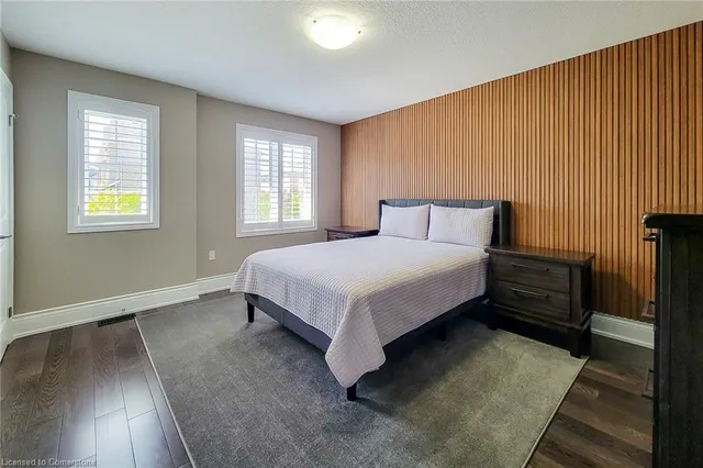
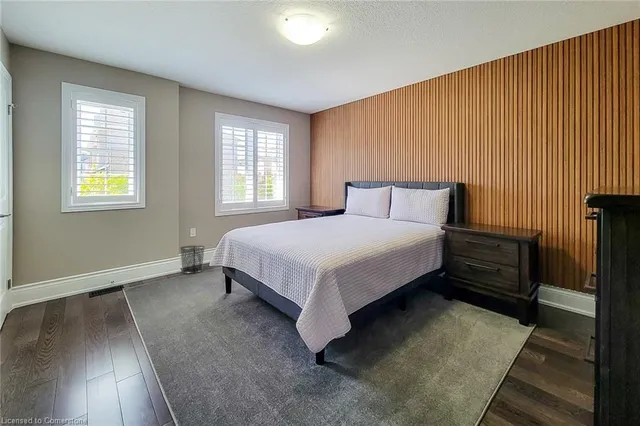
+ waste bin (192, 259)
